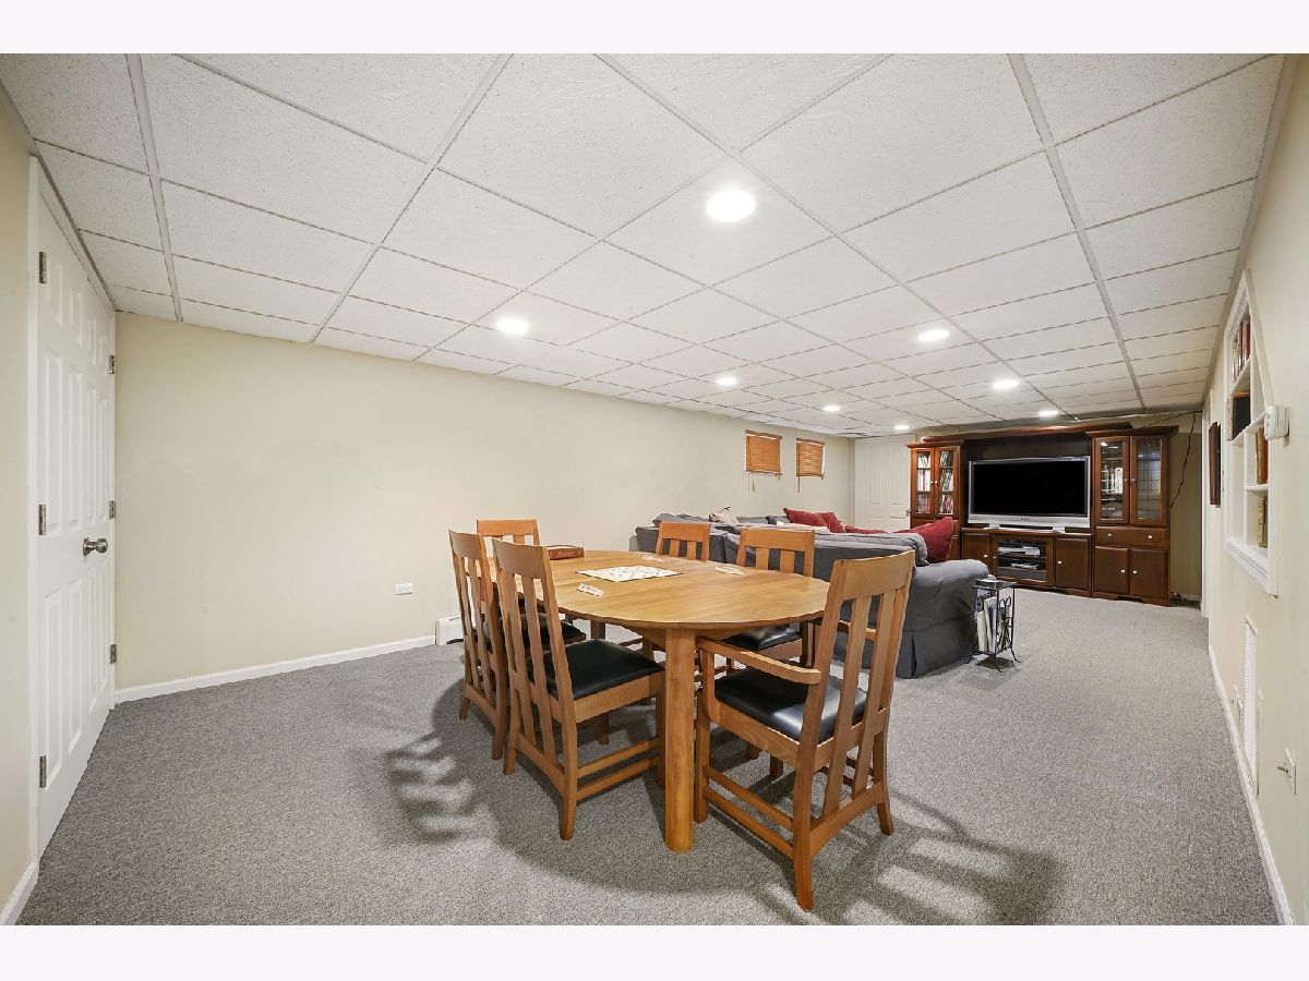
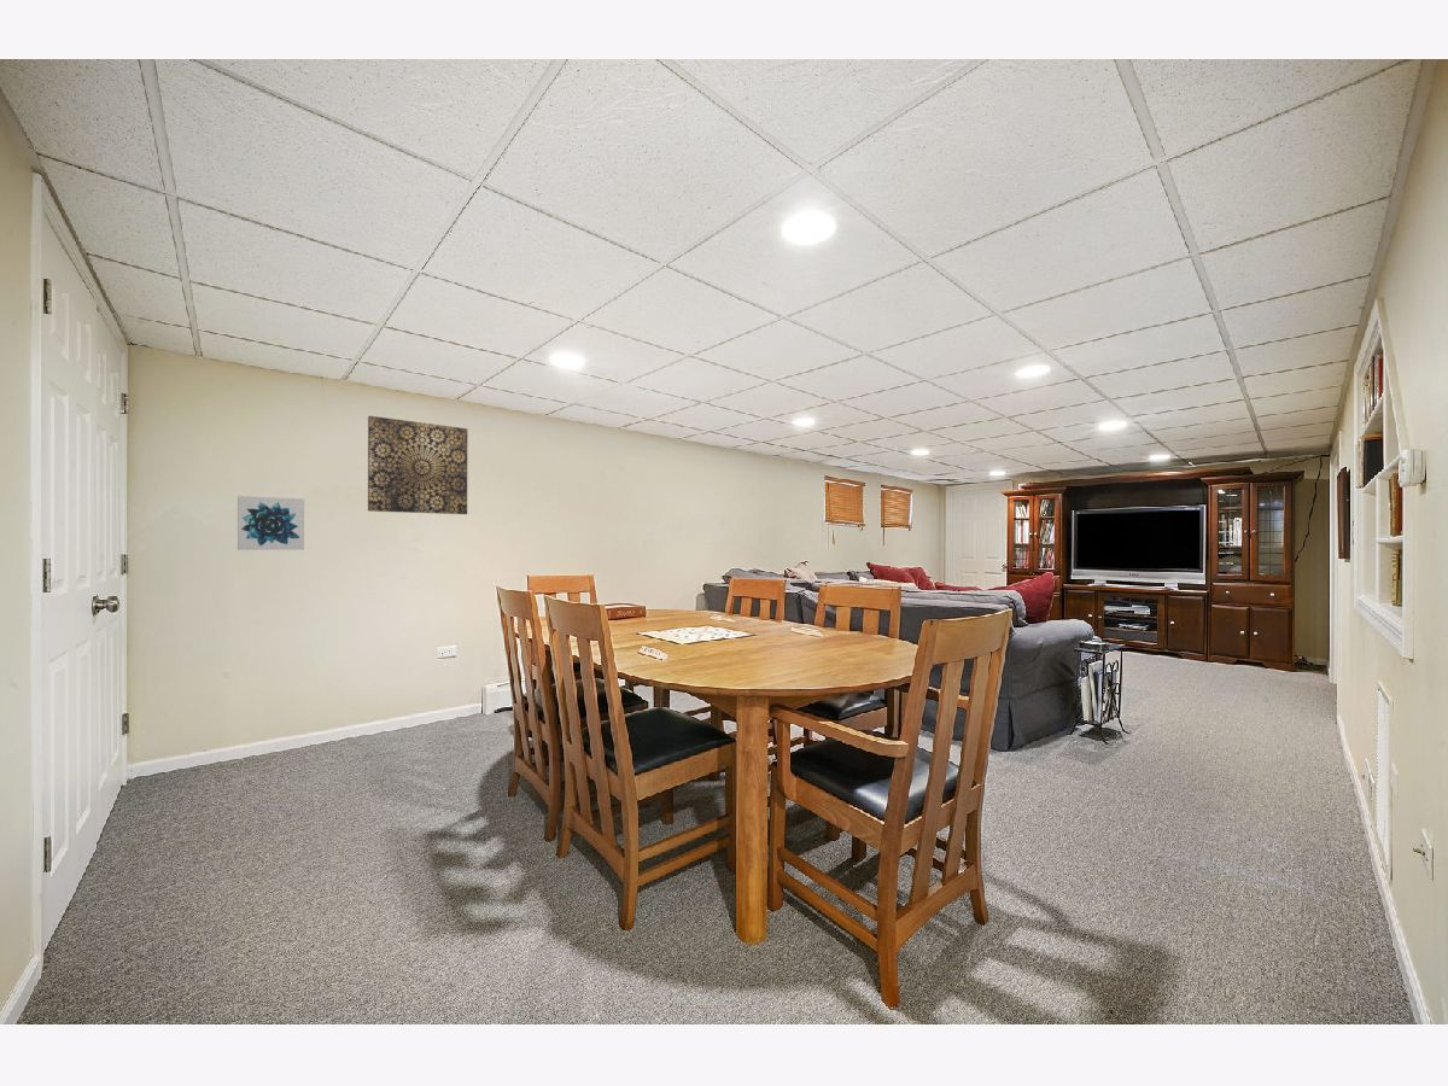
+ wall art (272, 524)
+ wall art (420, 467)
